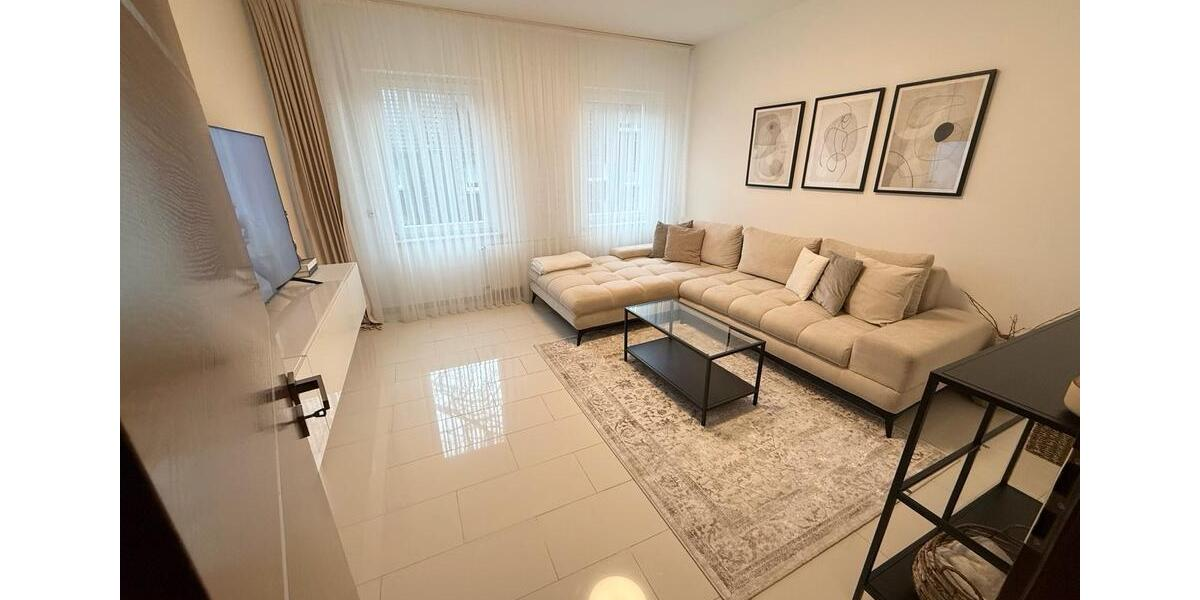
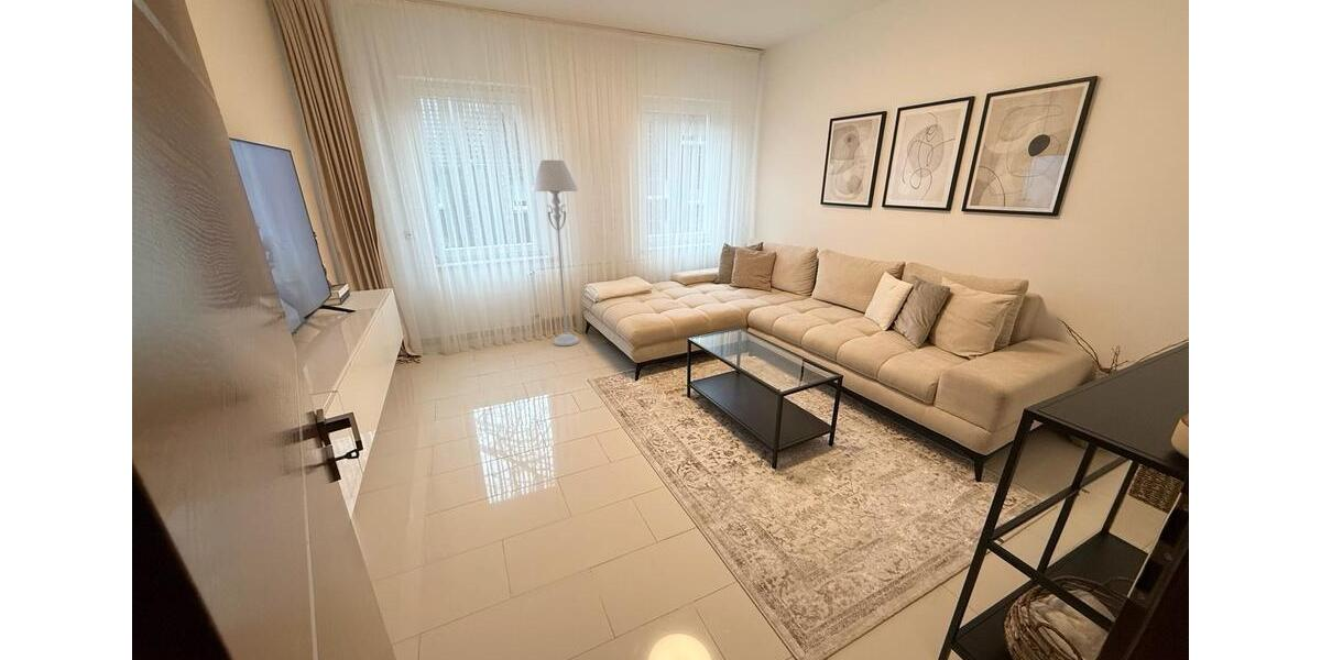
+ floor lamp (559, 256)
